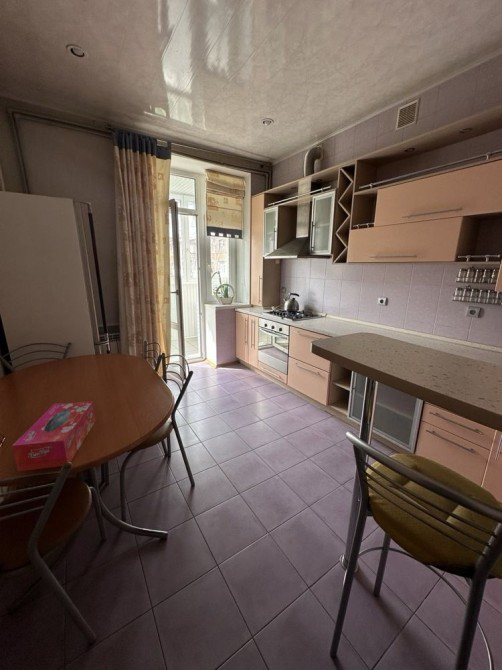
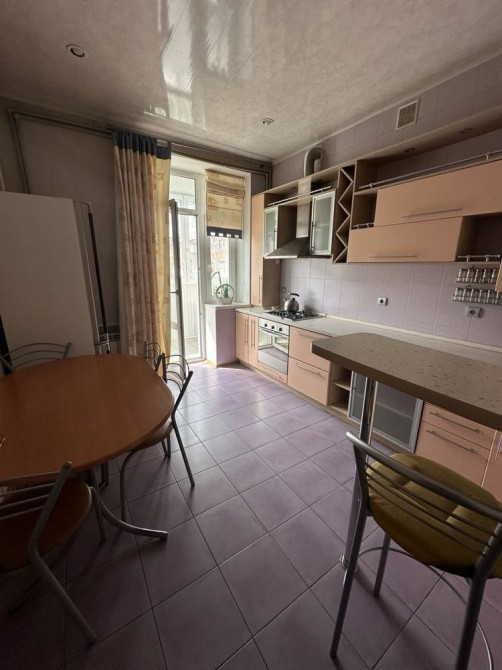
- tissue box (60, 431)
